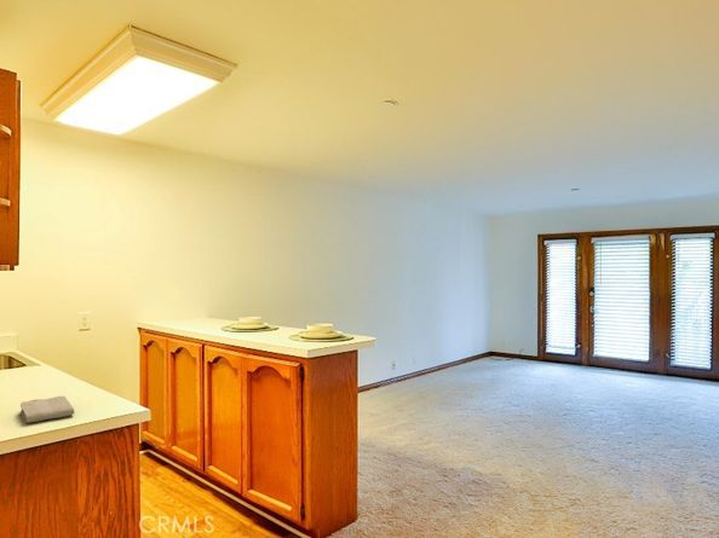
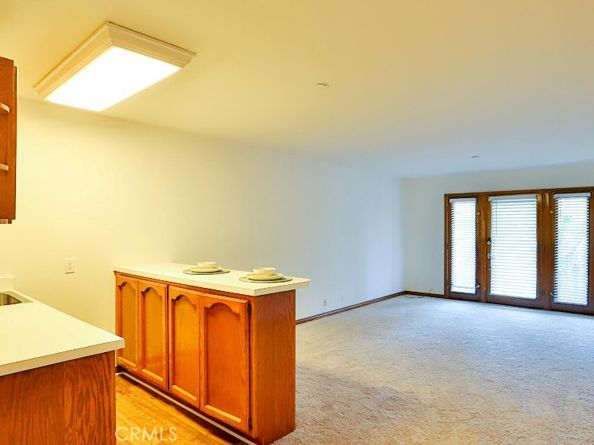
- washcloth (46, 407)
